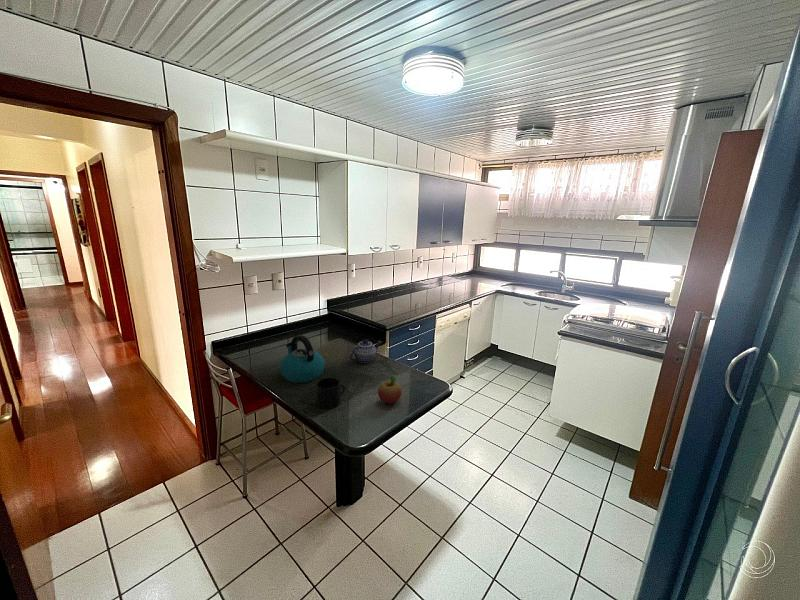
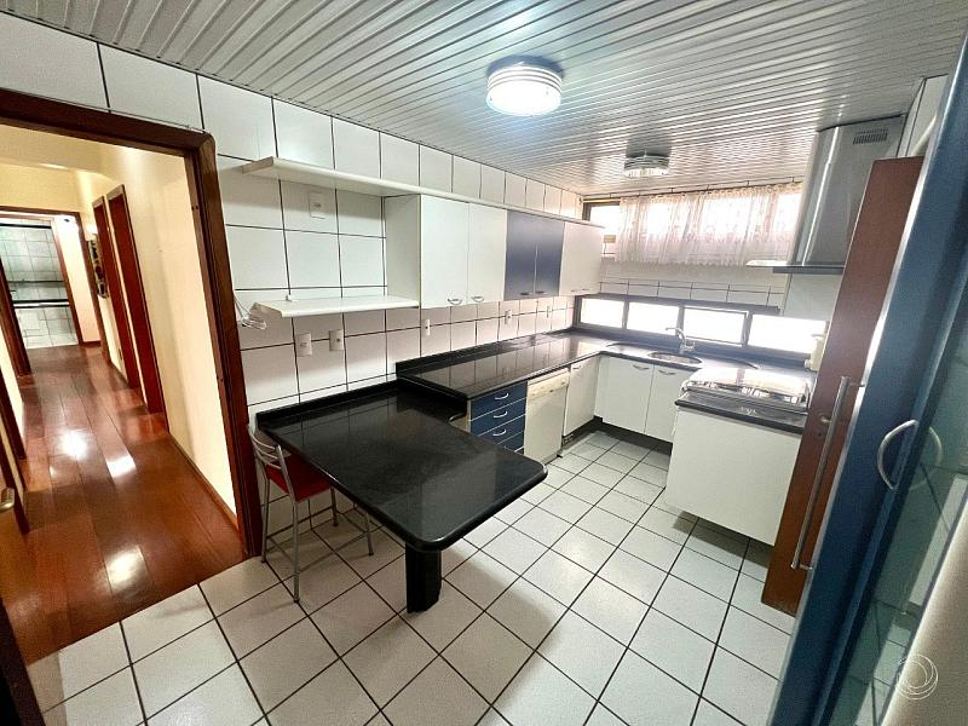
- teapot (365, 349)
- fruit (389, 390)
- mug (331, 392)
- kettle (300, 355)
